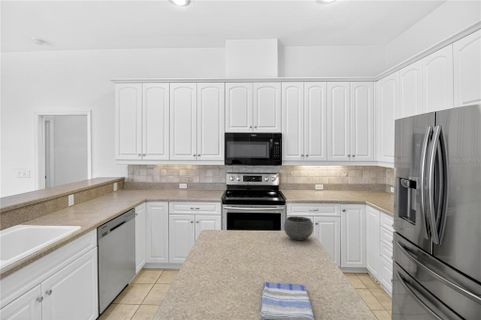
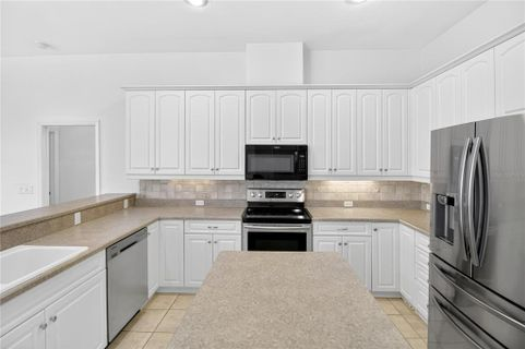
- dish towel (285, 300)
- bowl (298, 228)
